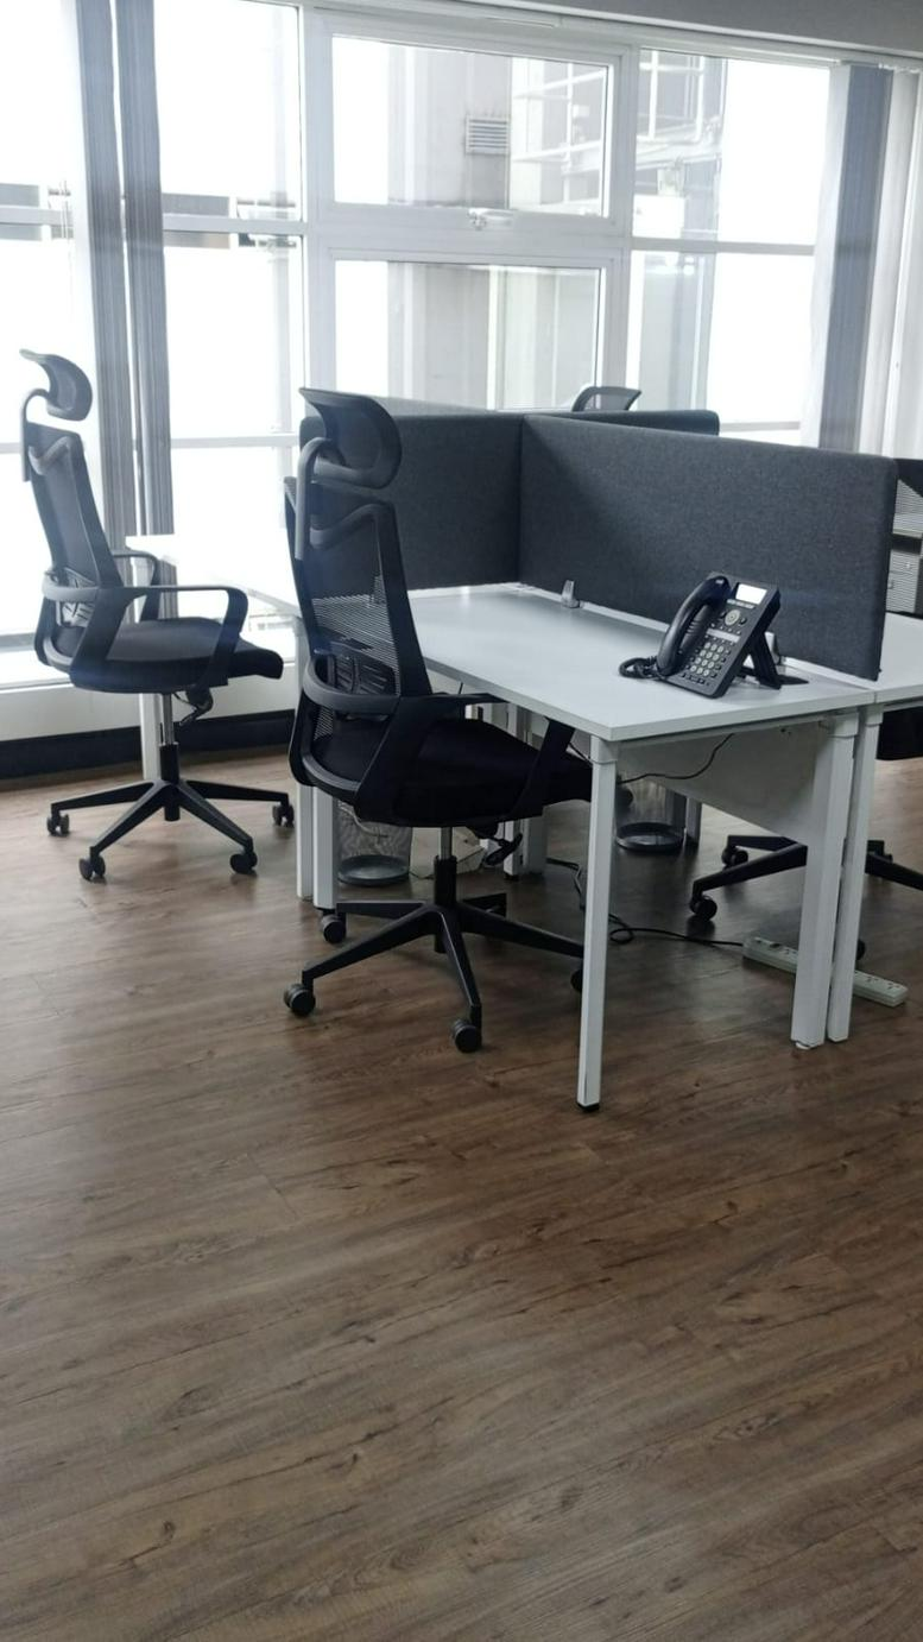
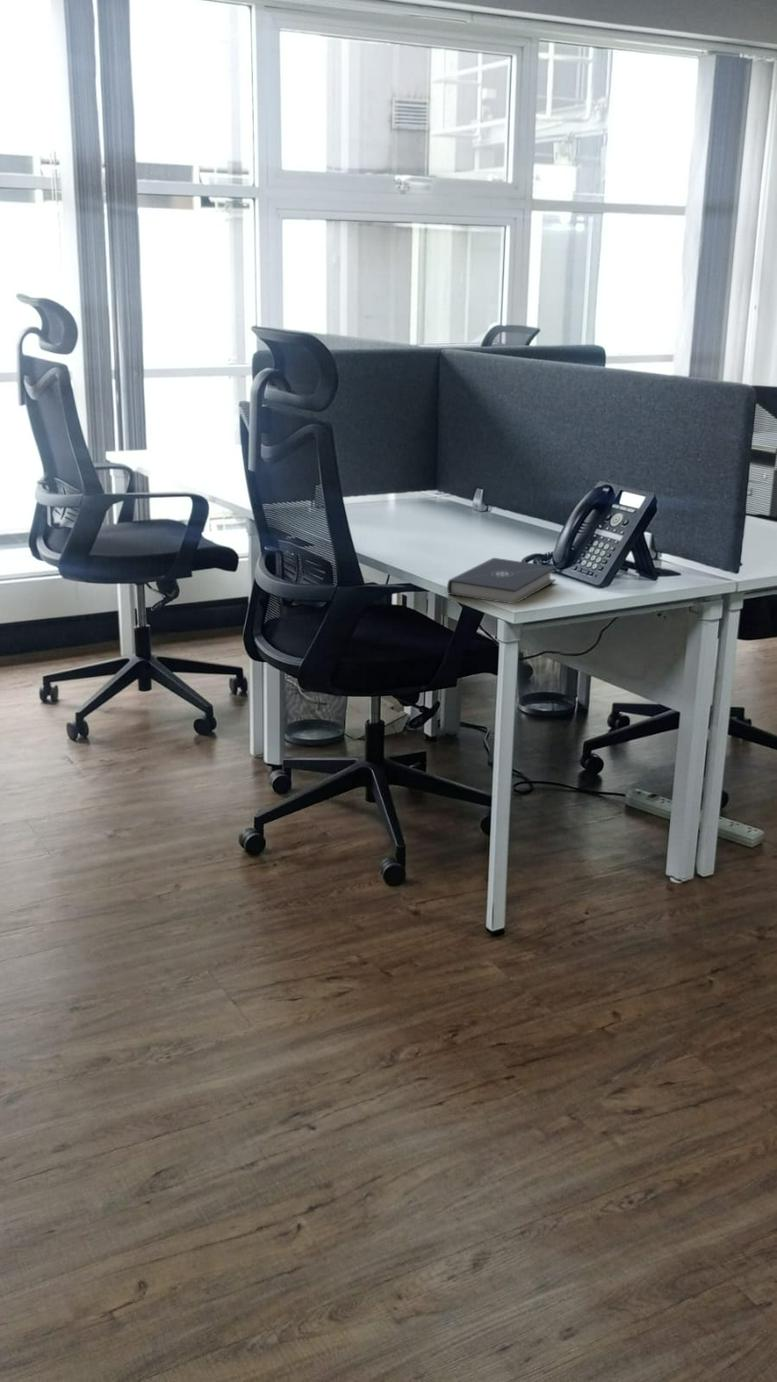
+ book (502, 580)
